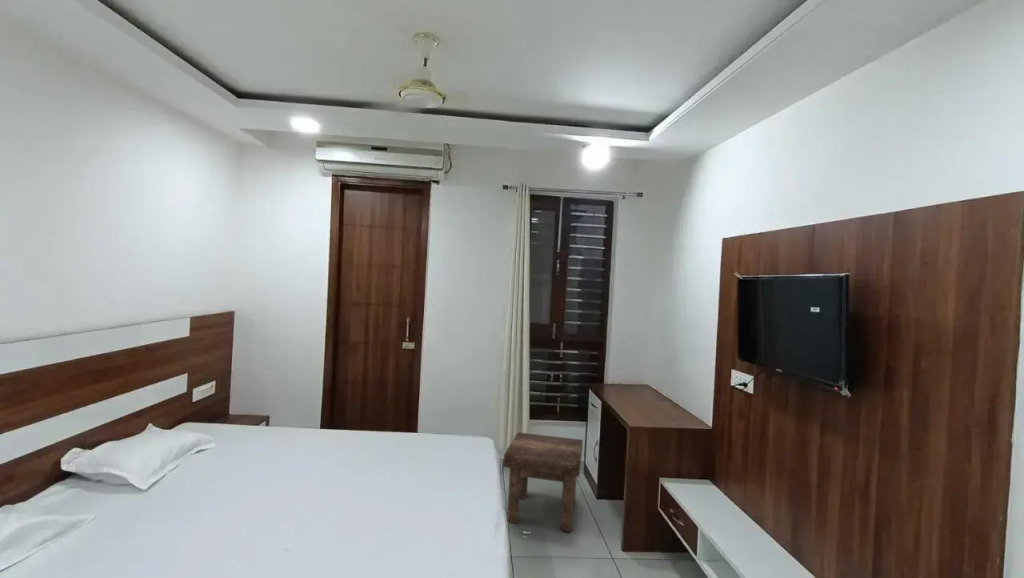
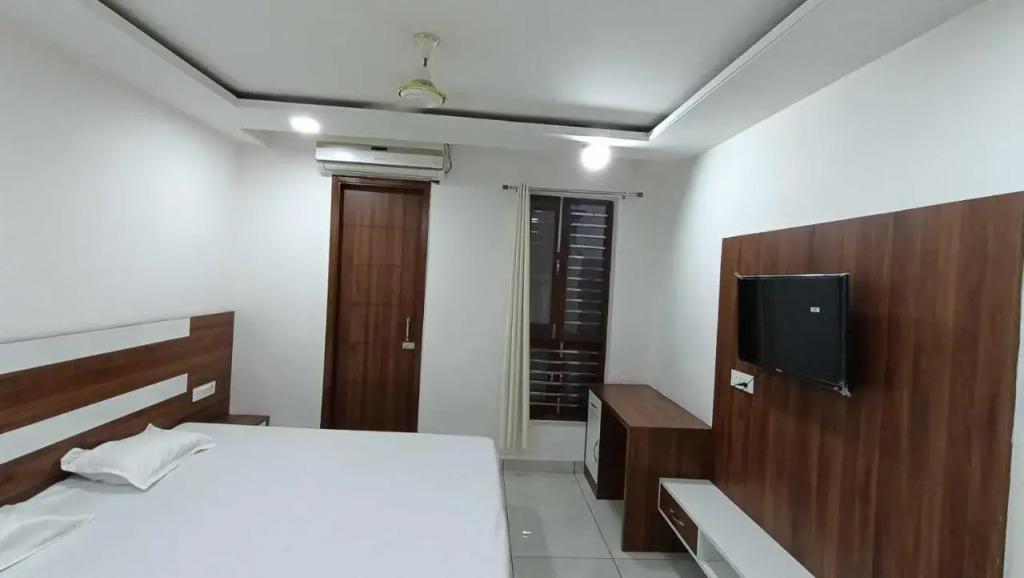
- stool (544, 479)
